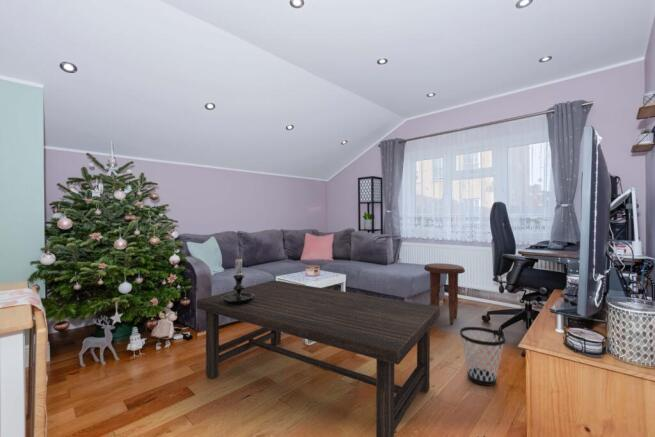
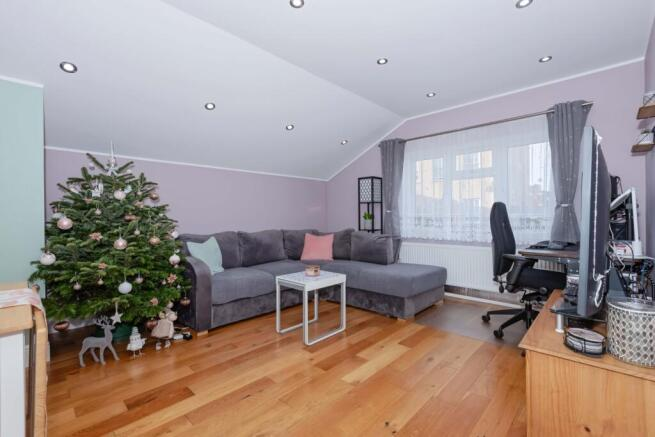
- candle holder (237, 278)
- coffee table (314, 341)
- wastebasket (481, 356)
- side table (448, 292)
